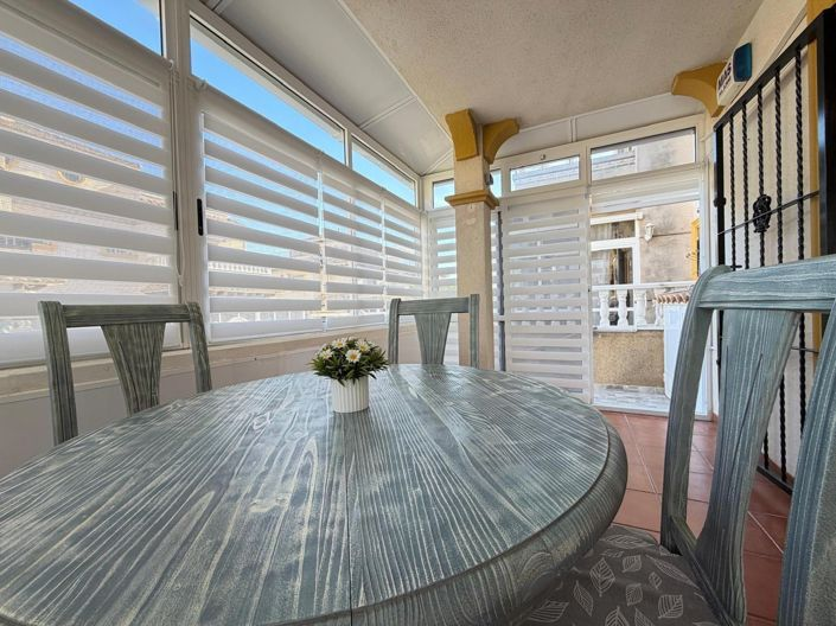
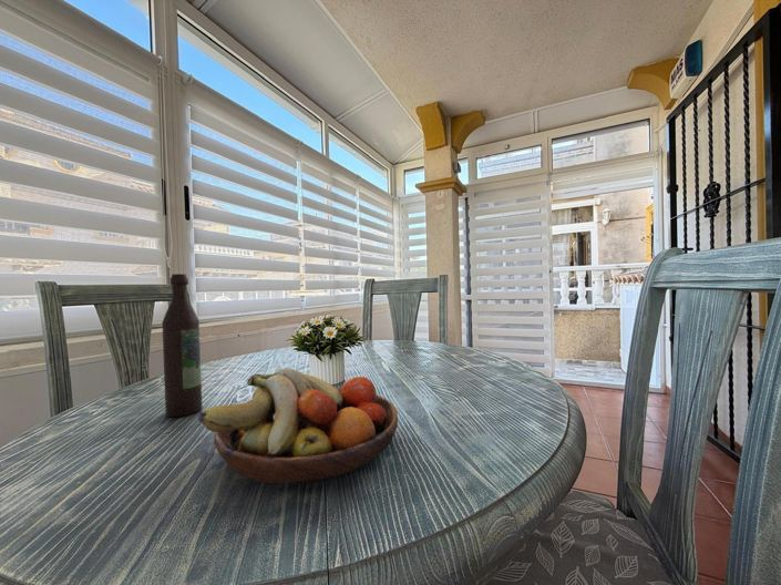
+ fruit bowl (310, 408)
+ wine bottle (182, 342)
